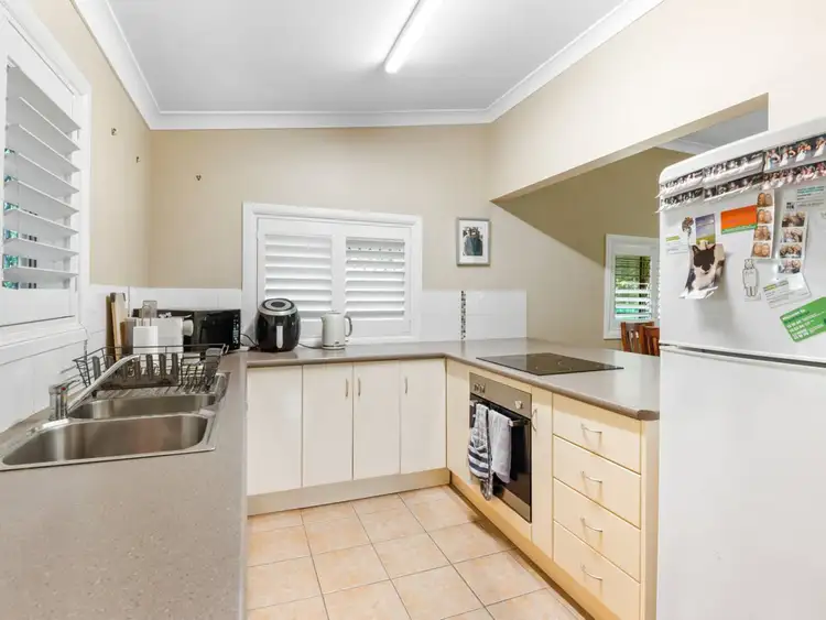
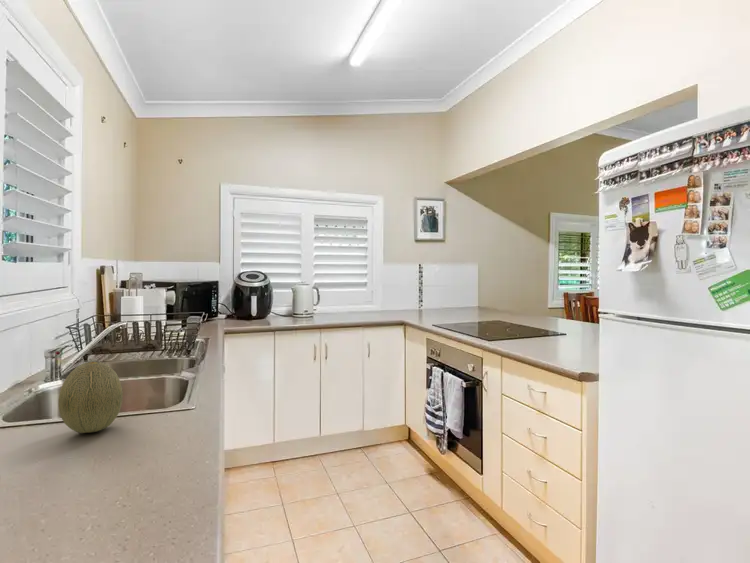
+ fruit (91, 396)
